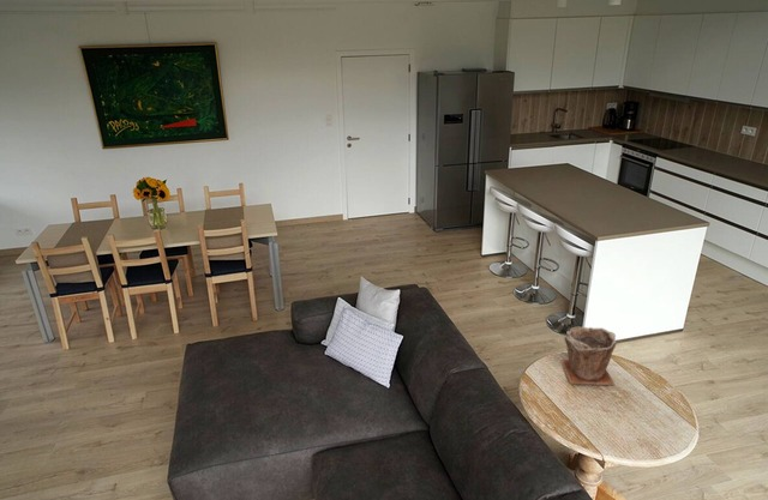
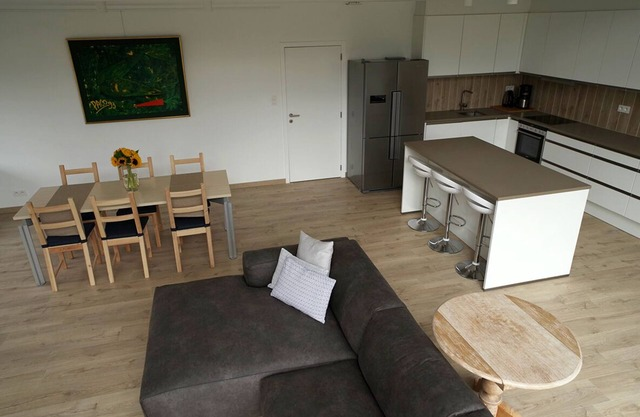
- plant pot (588, 353)
